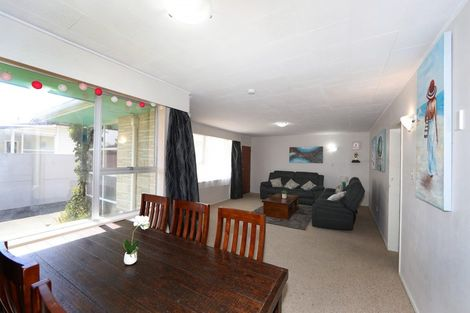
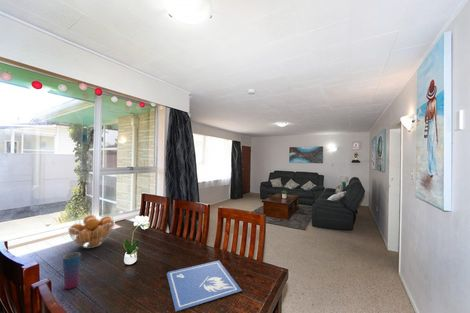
+ cup (71, 270)
+ fruit basket (92, 230)
+ placemat (201, 280)
